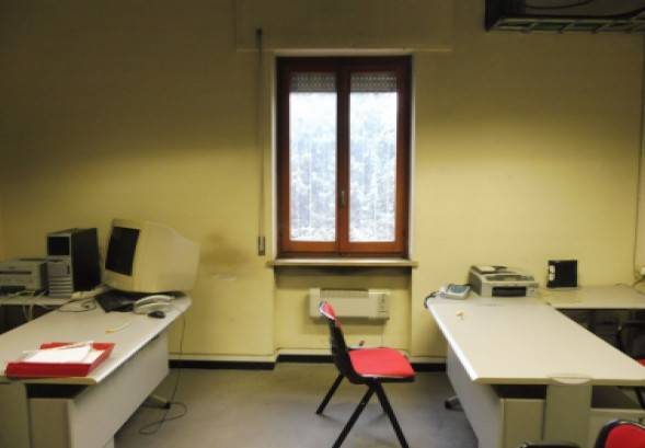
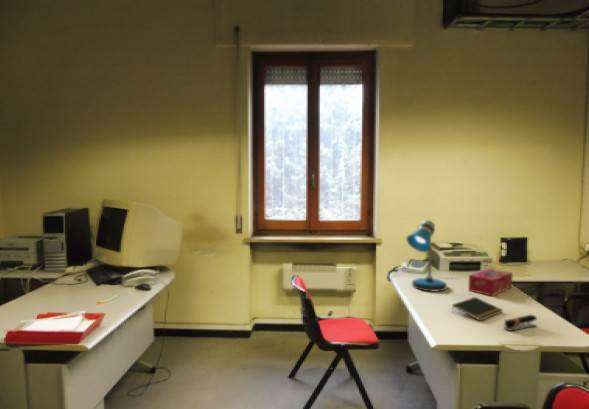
+ tissue box (490, 281)
+ stapler (520, 322)
+ notepad (477, 308)
+ desk lamp (429, 254)
